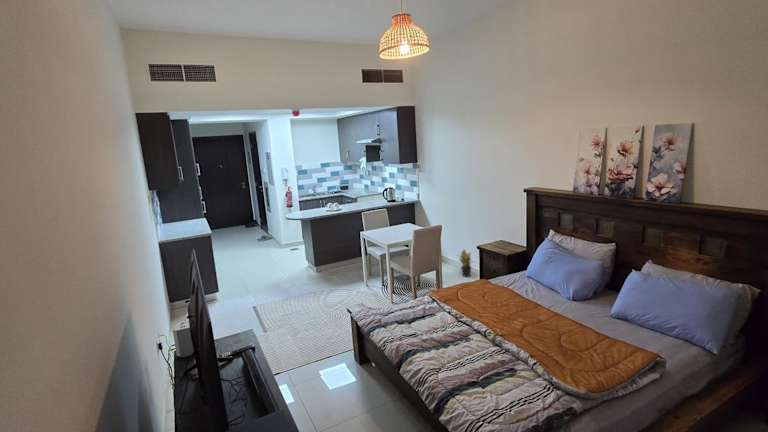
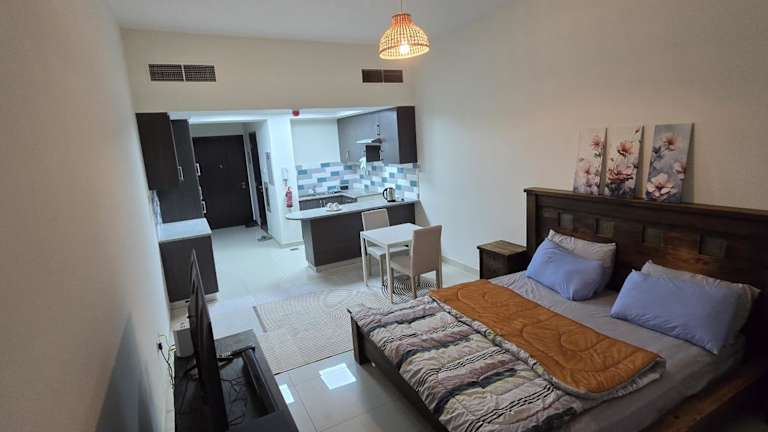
- potted plant (466, 262)
